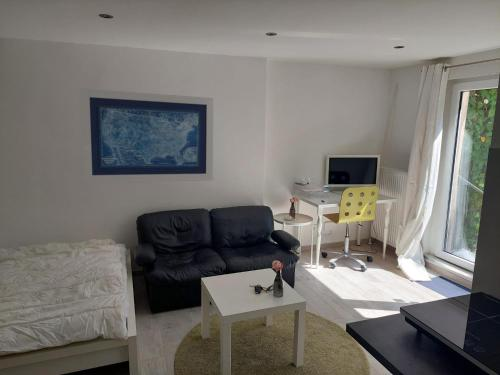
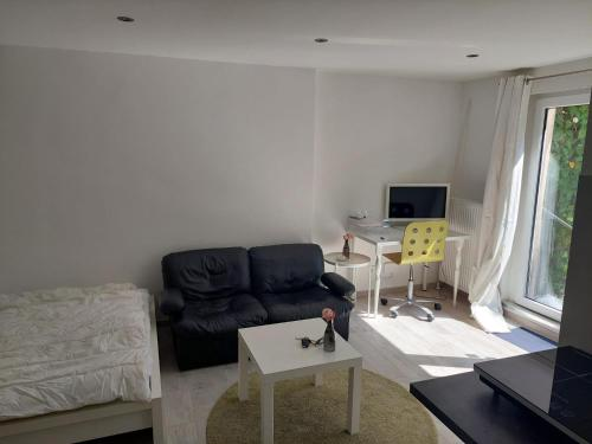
- wall art (151, 138)
